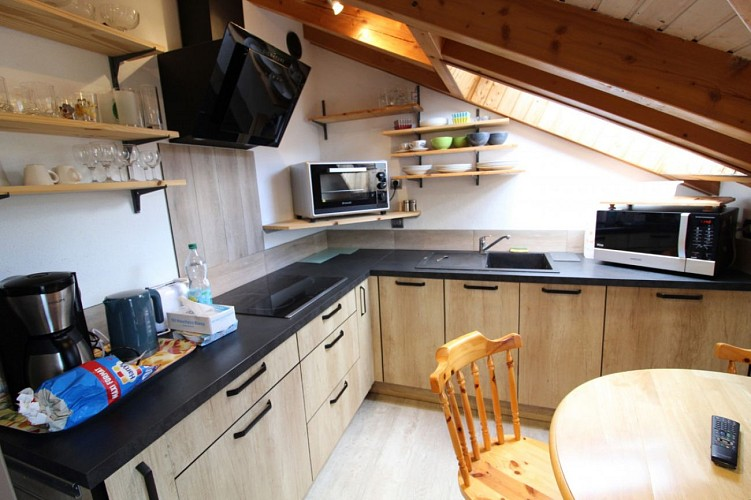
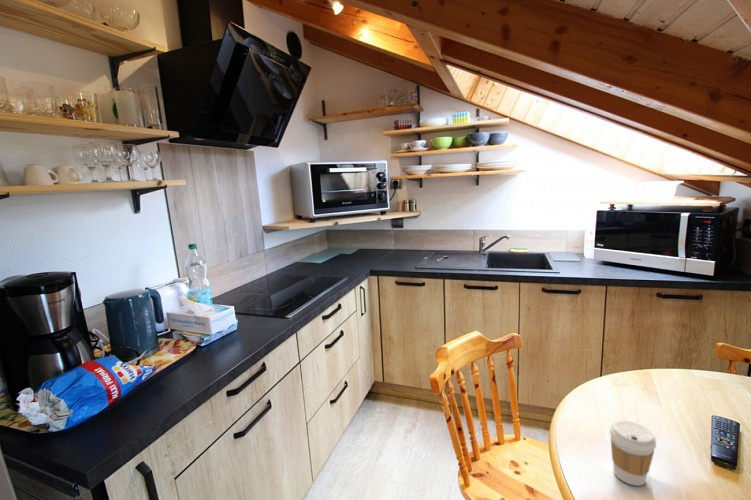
+ coffee cup (631, 452)
